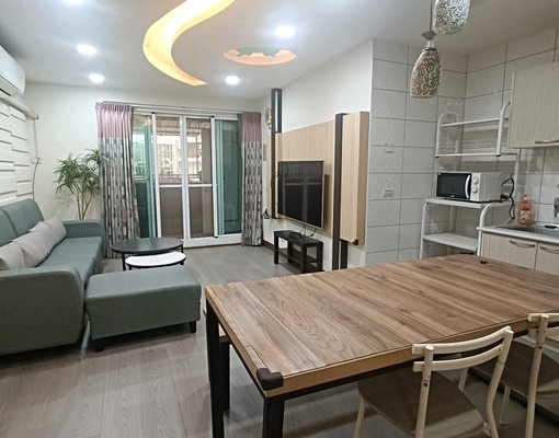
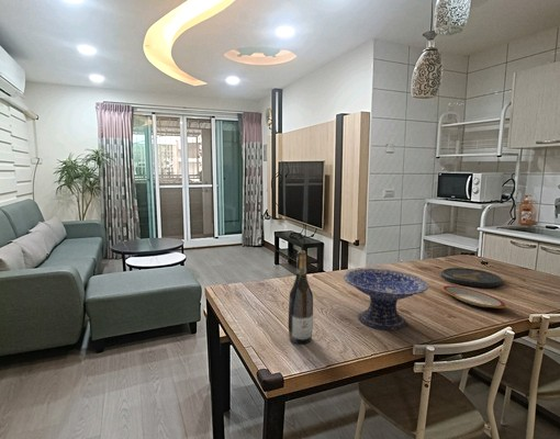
+ wine bottle (301, 295)
+ decorative bowl (383, 300)
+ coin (470, 277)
+ plate (471, 297)
